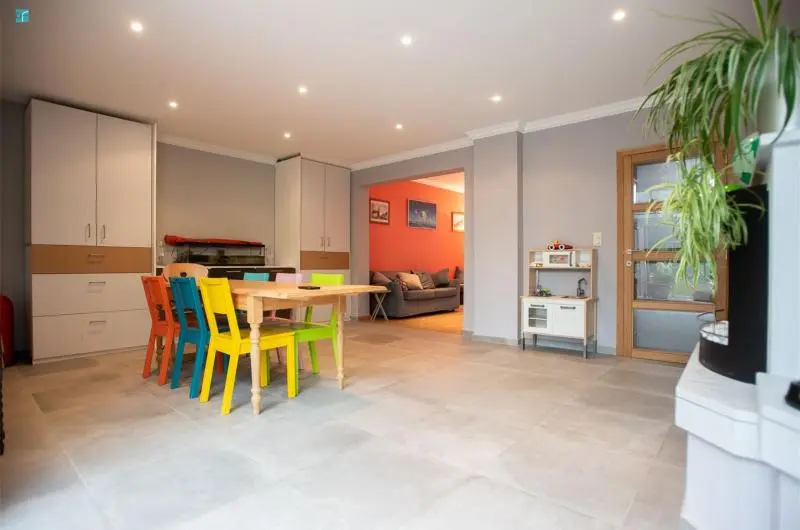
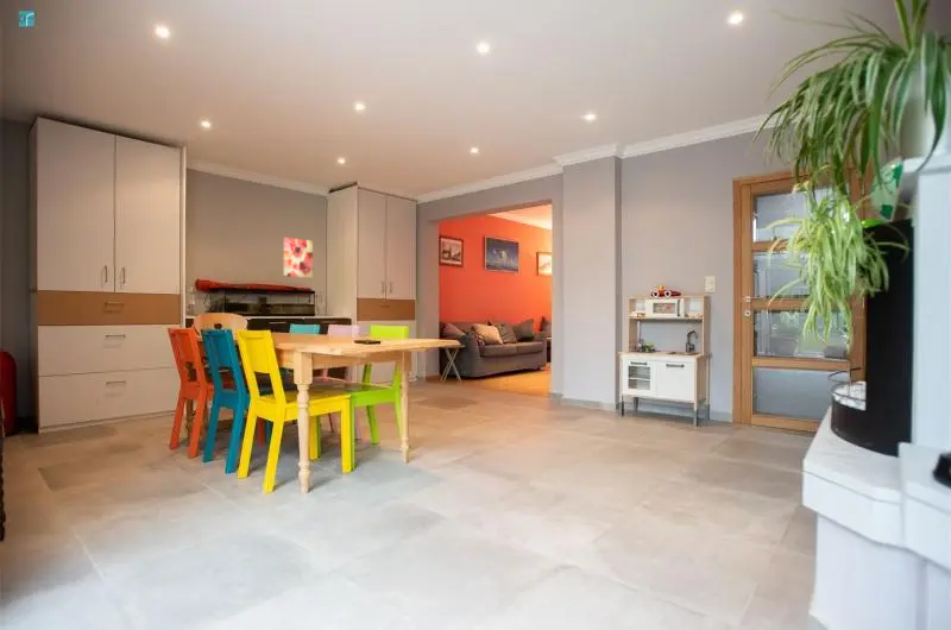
+ wall art (298, 258)
